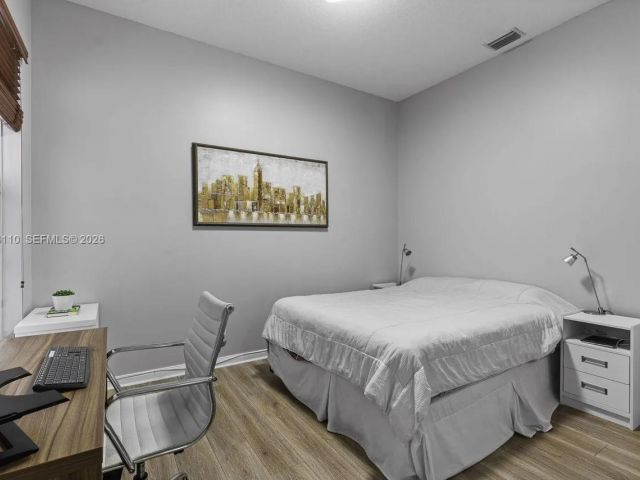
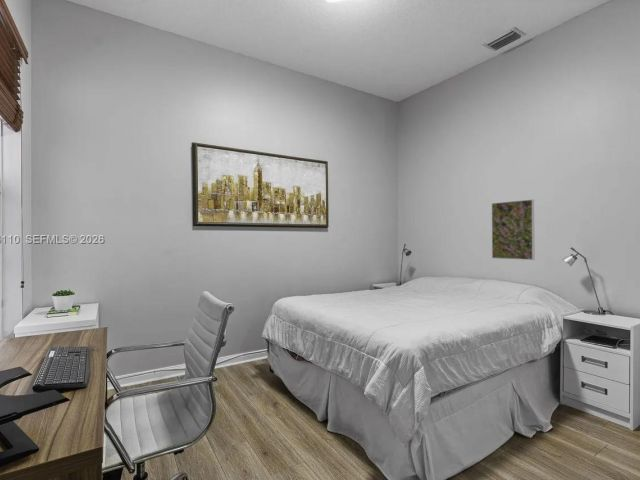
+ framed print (512, 230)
